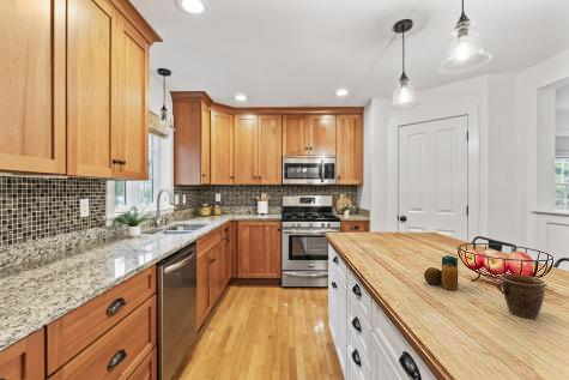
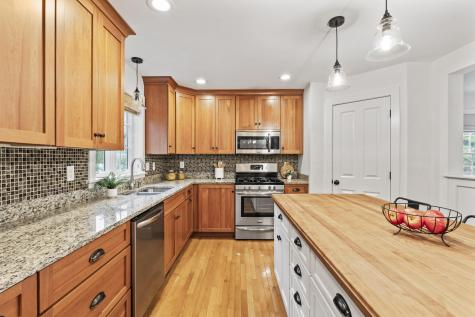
- candle (442, 271)
- mug (519, 295)
